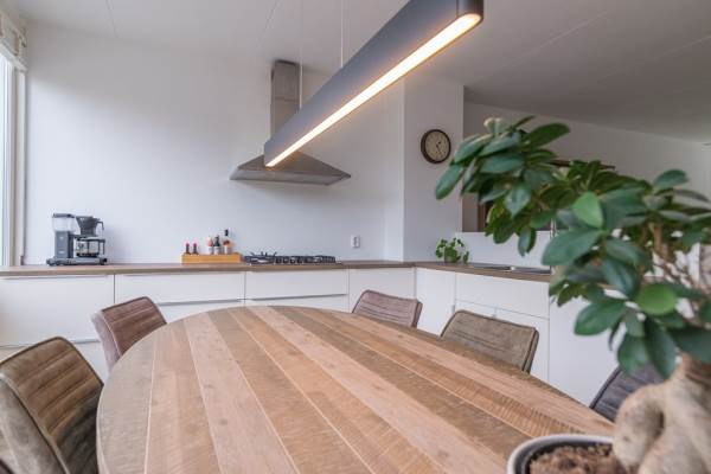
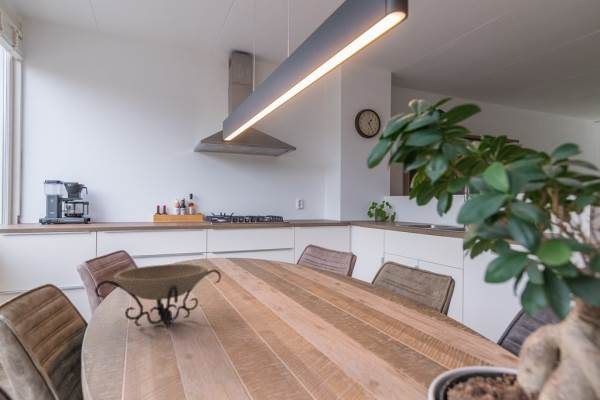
+ decorative bowl (163, 296)
